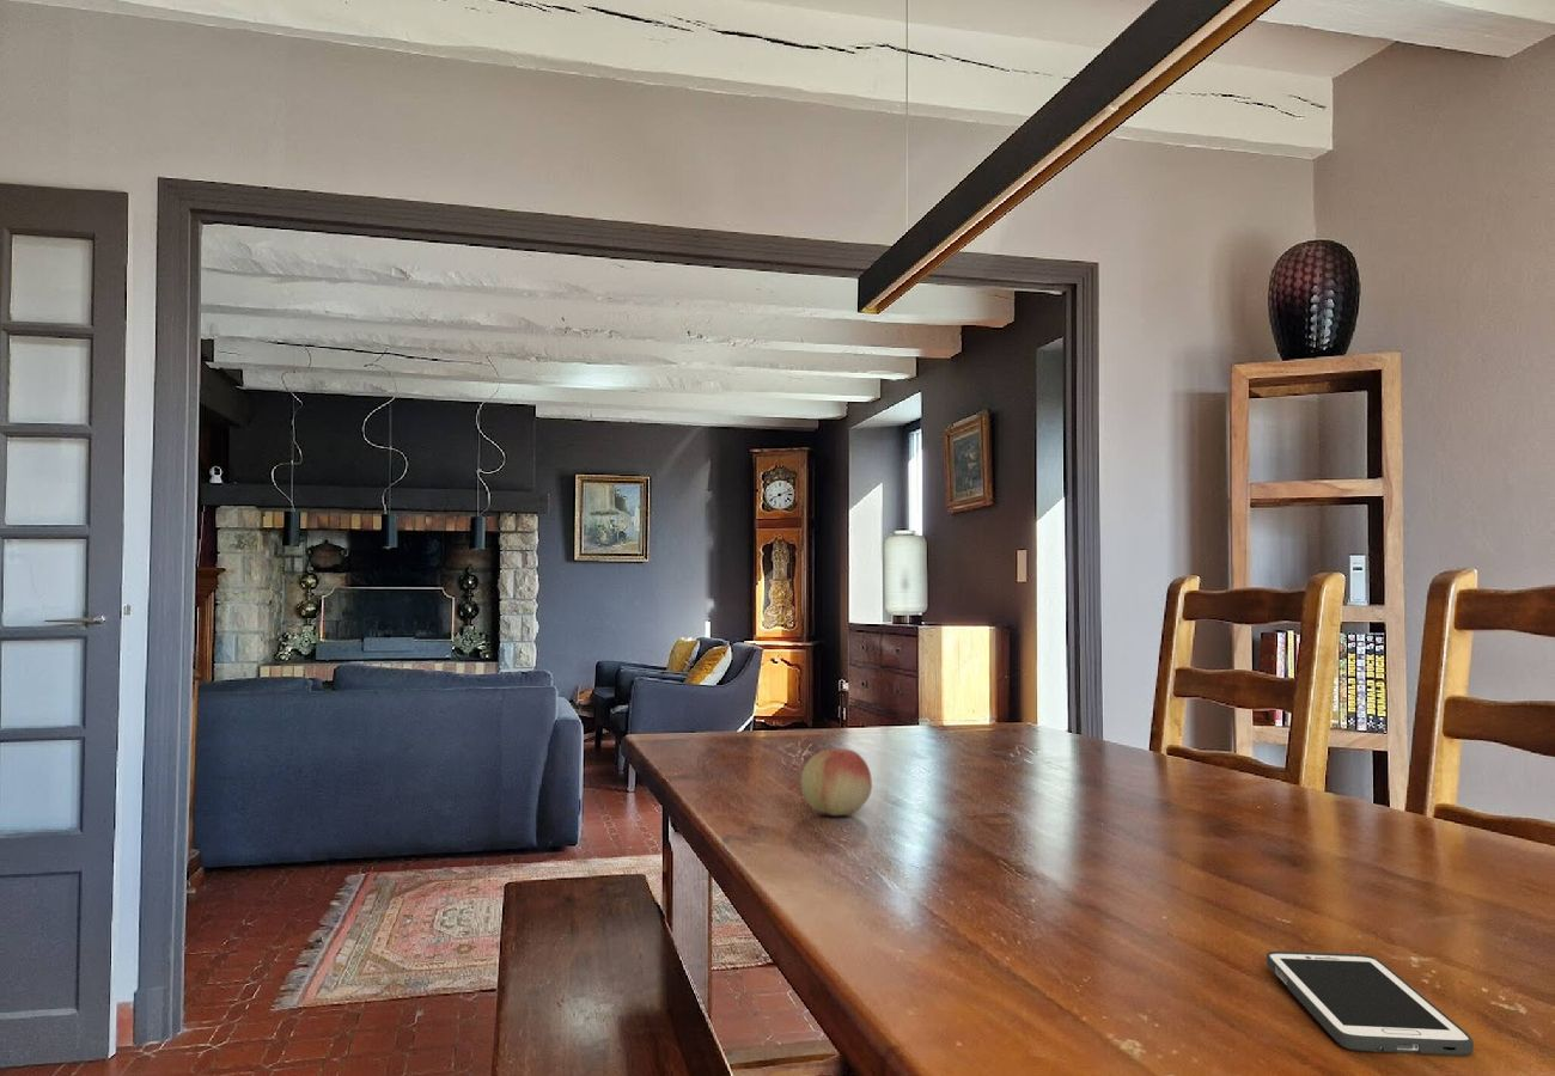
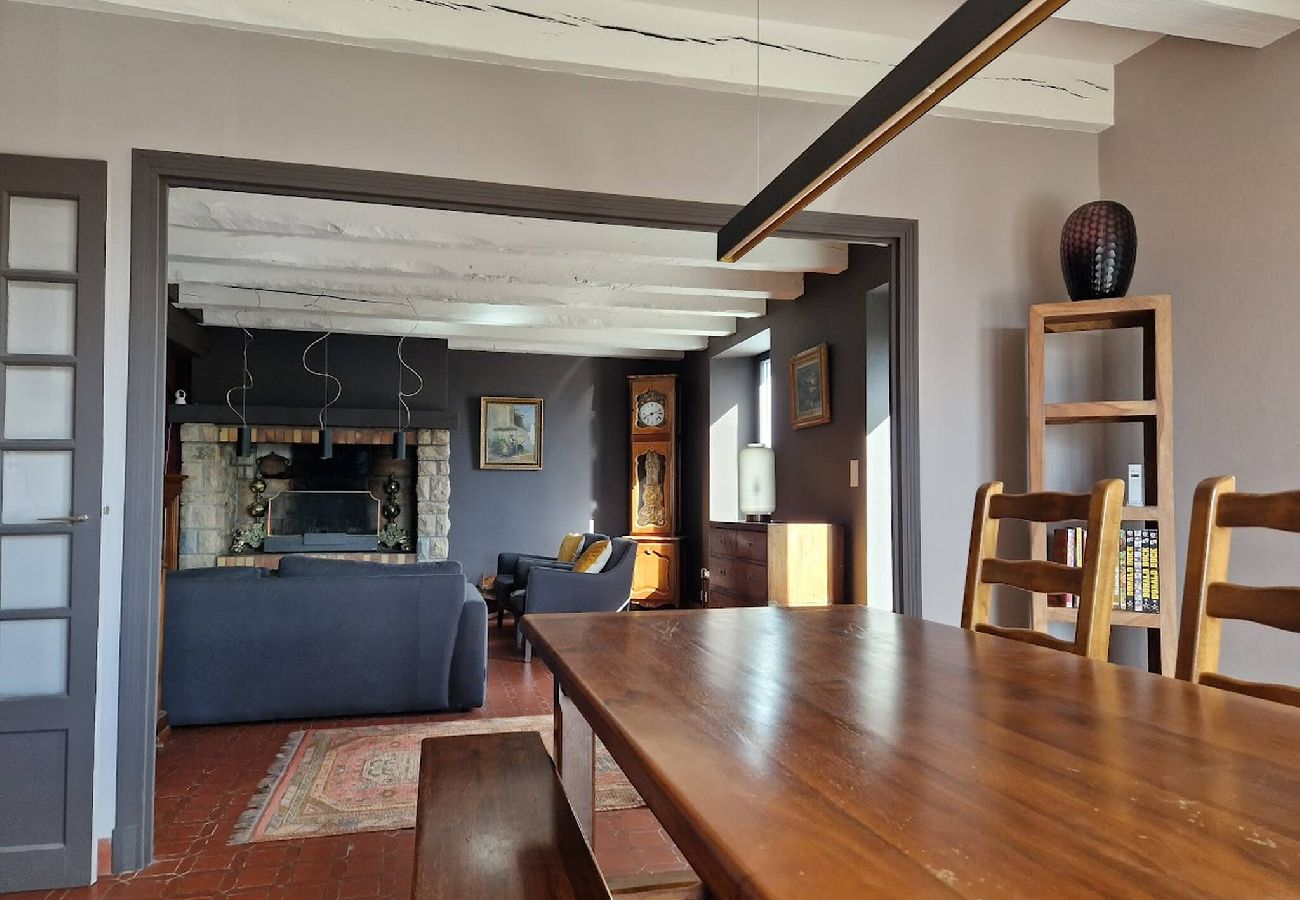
- fruit (835, 782)
- cell phone (1359, 998)
